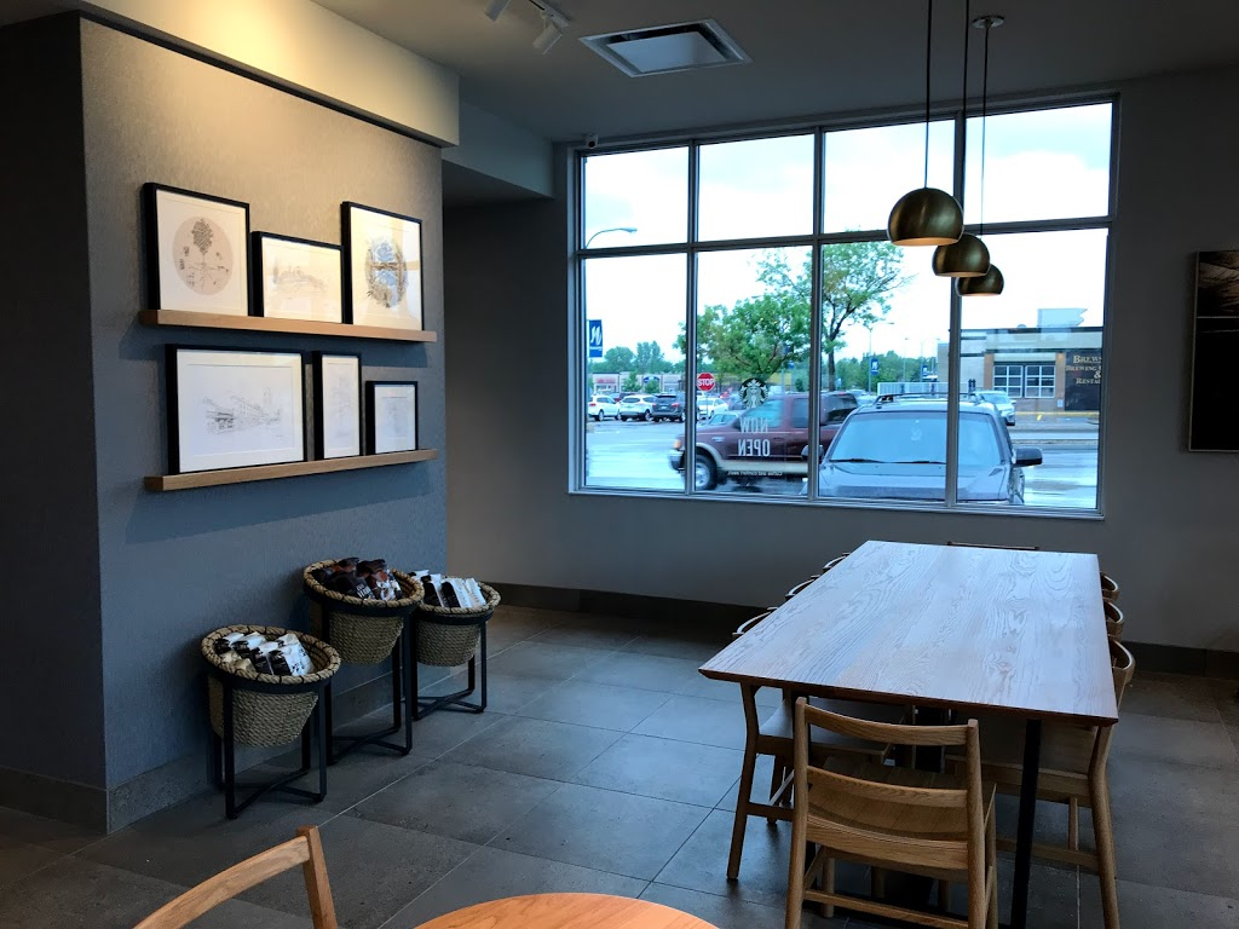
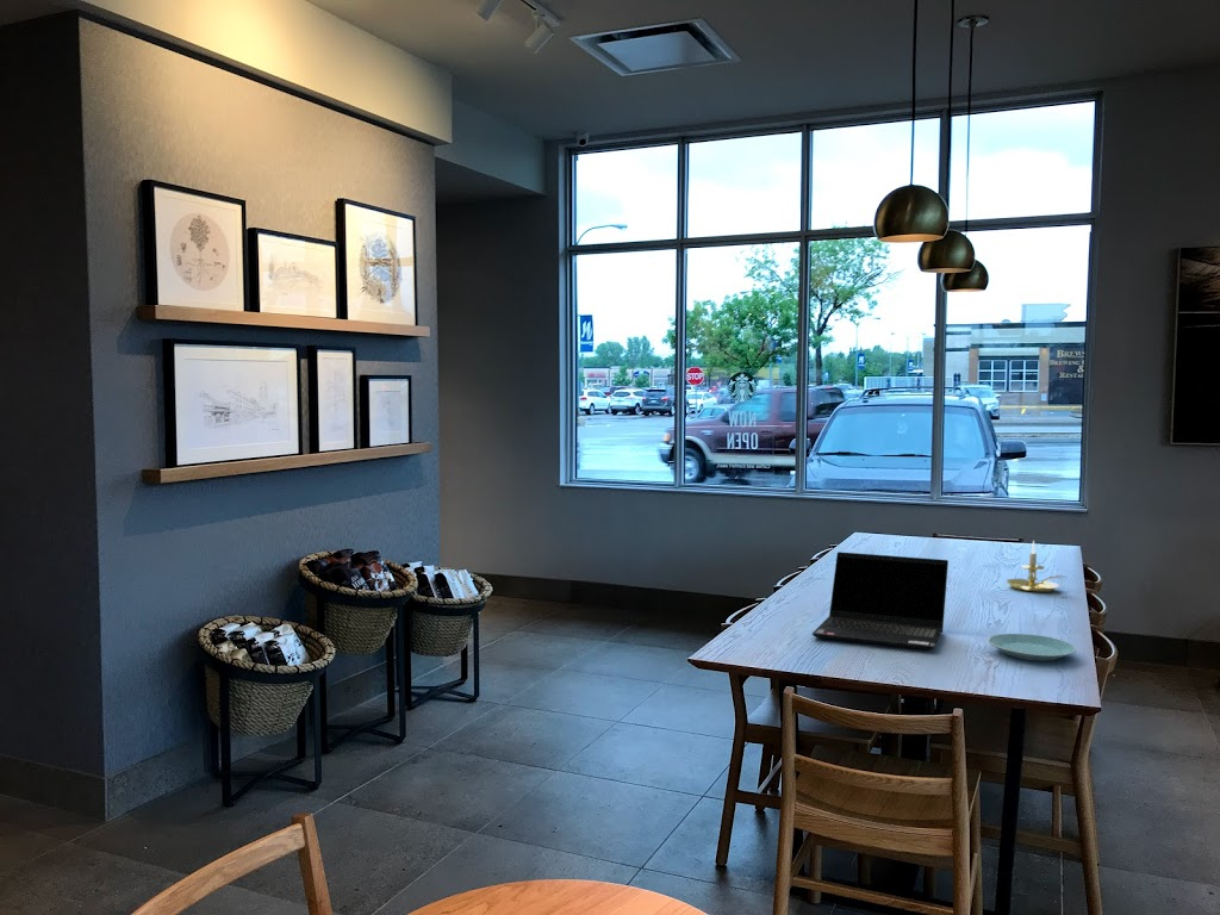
+ candle holder (1037, 565)
+ laptop computer (882, 598)
+ plate (1031, 648)
